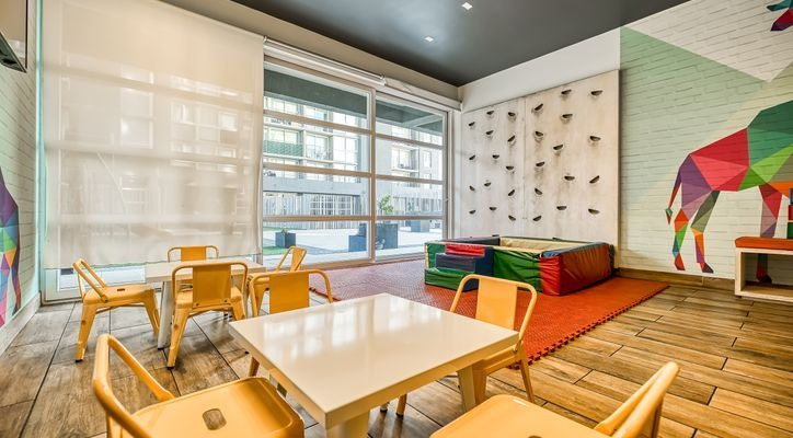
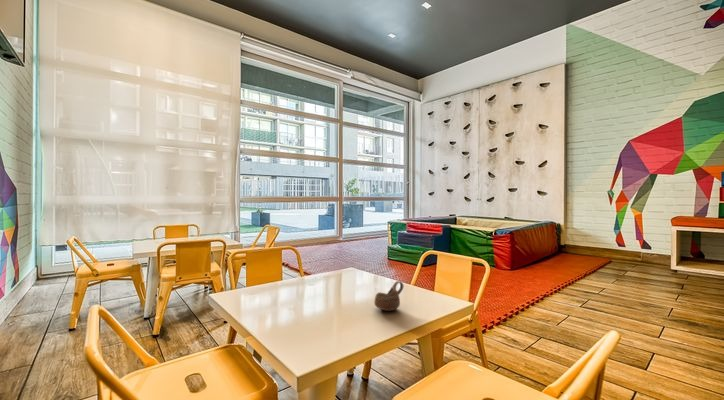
+ cup (390, 296)
